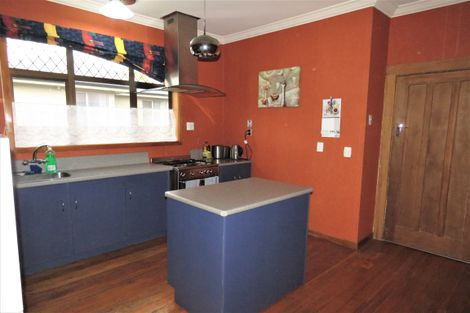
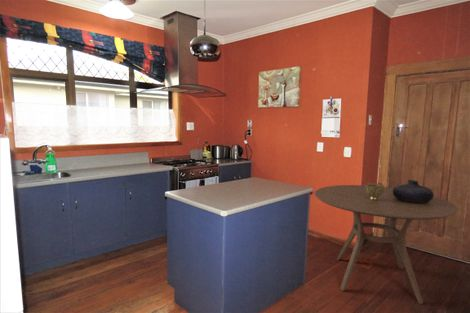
+ decorative bowl (374, 191)
+ vase (412, 190)
+ dining table (376, 238)
